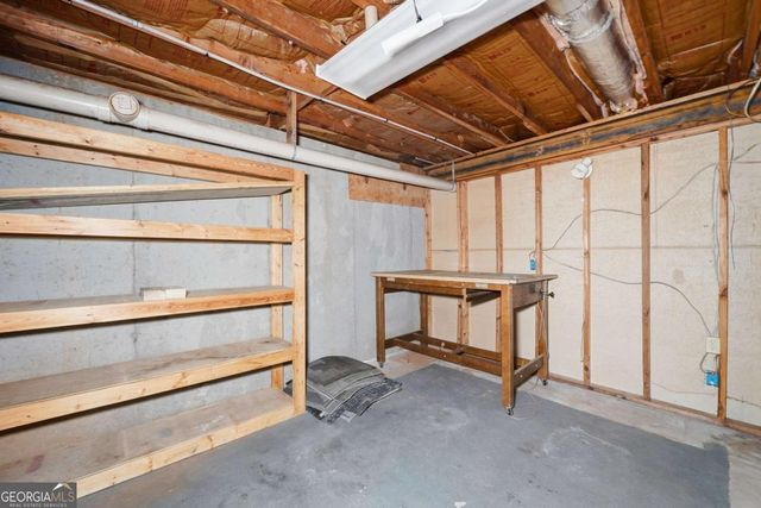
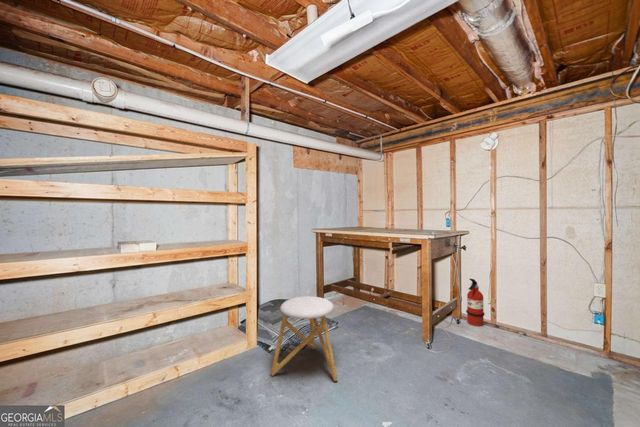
+ fire extinguisher (474, 300)
+ stool (302, 336)
